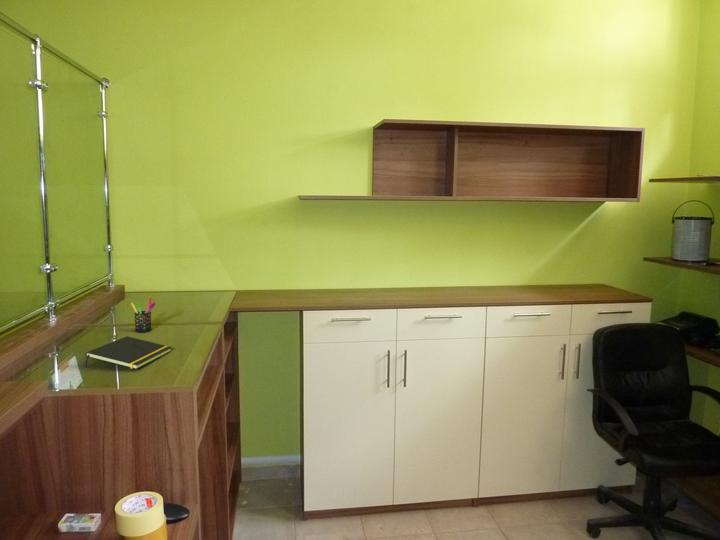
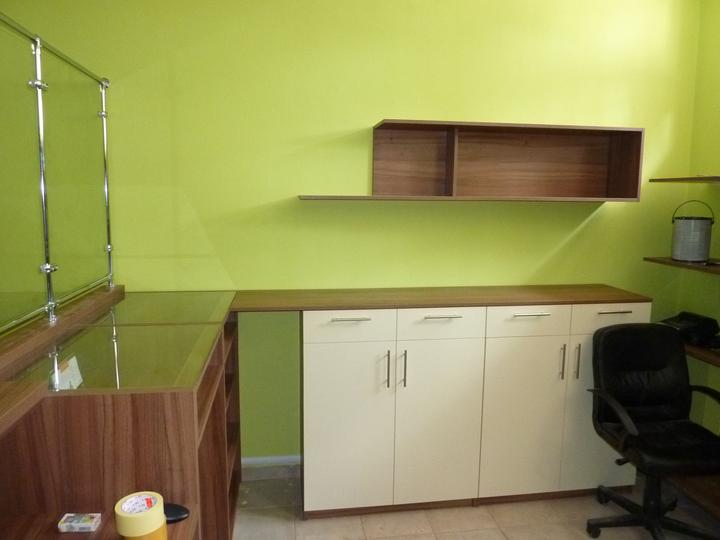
- notepad (131, 351)
- pen holder (143, 314)
